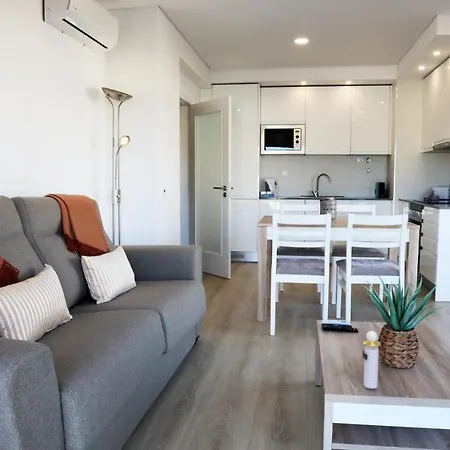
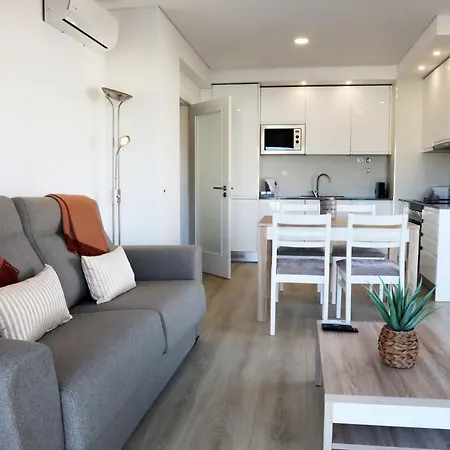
- perfume bottle (371, 359)
